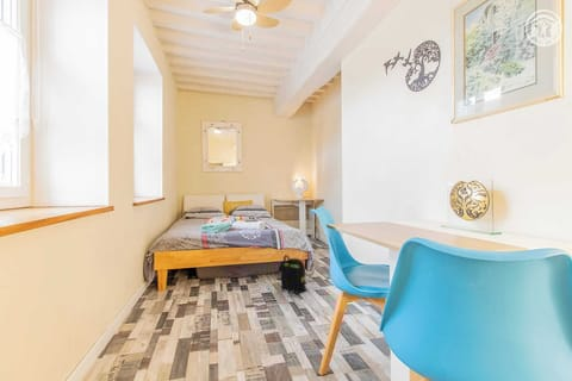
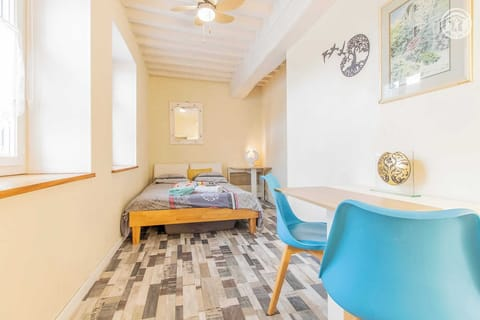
- backpack (290, 273)
